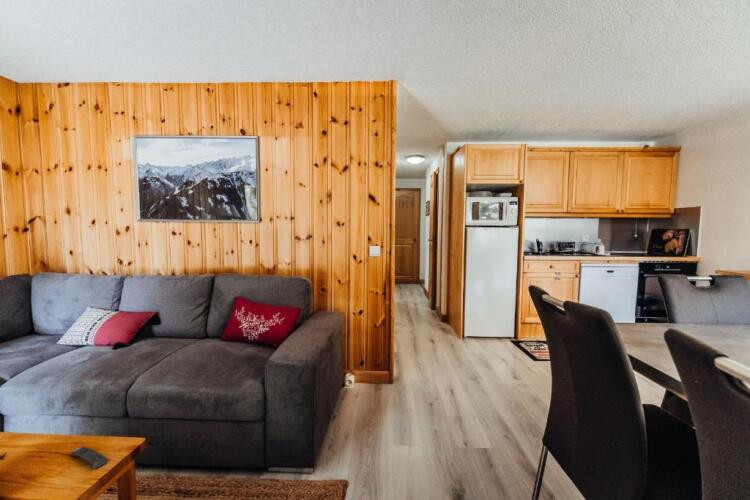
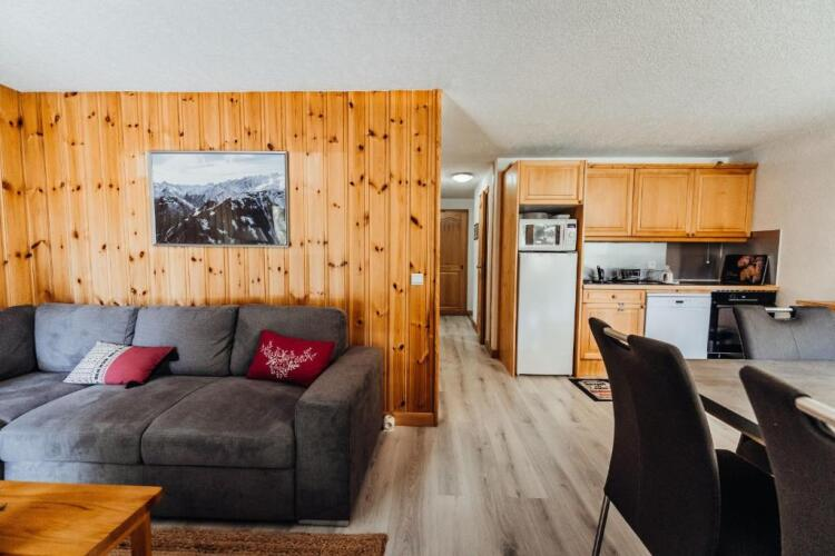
- remote control (88, 456)
